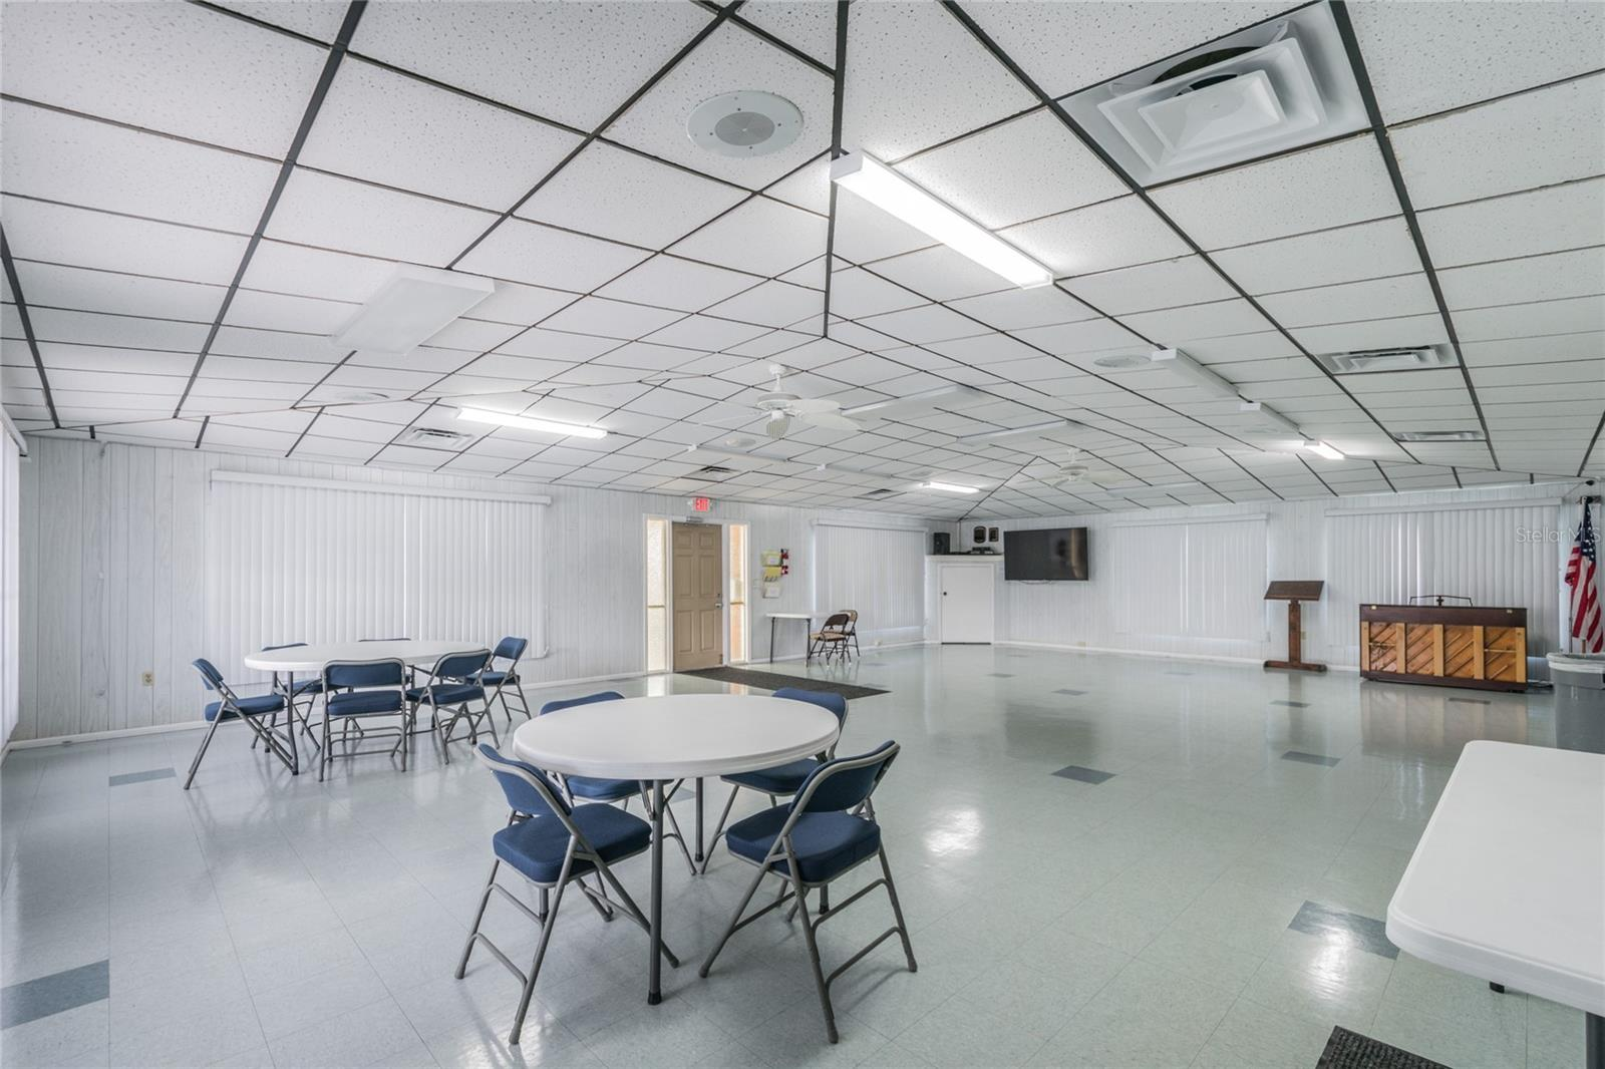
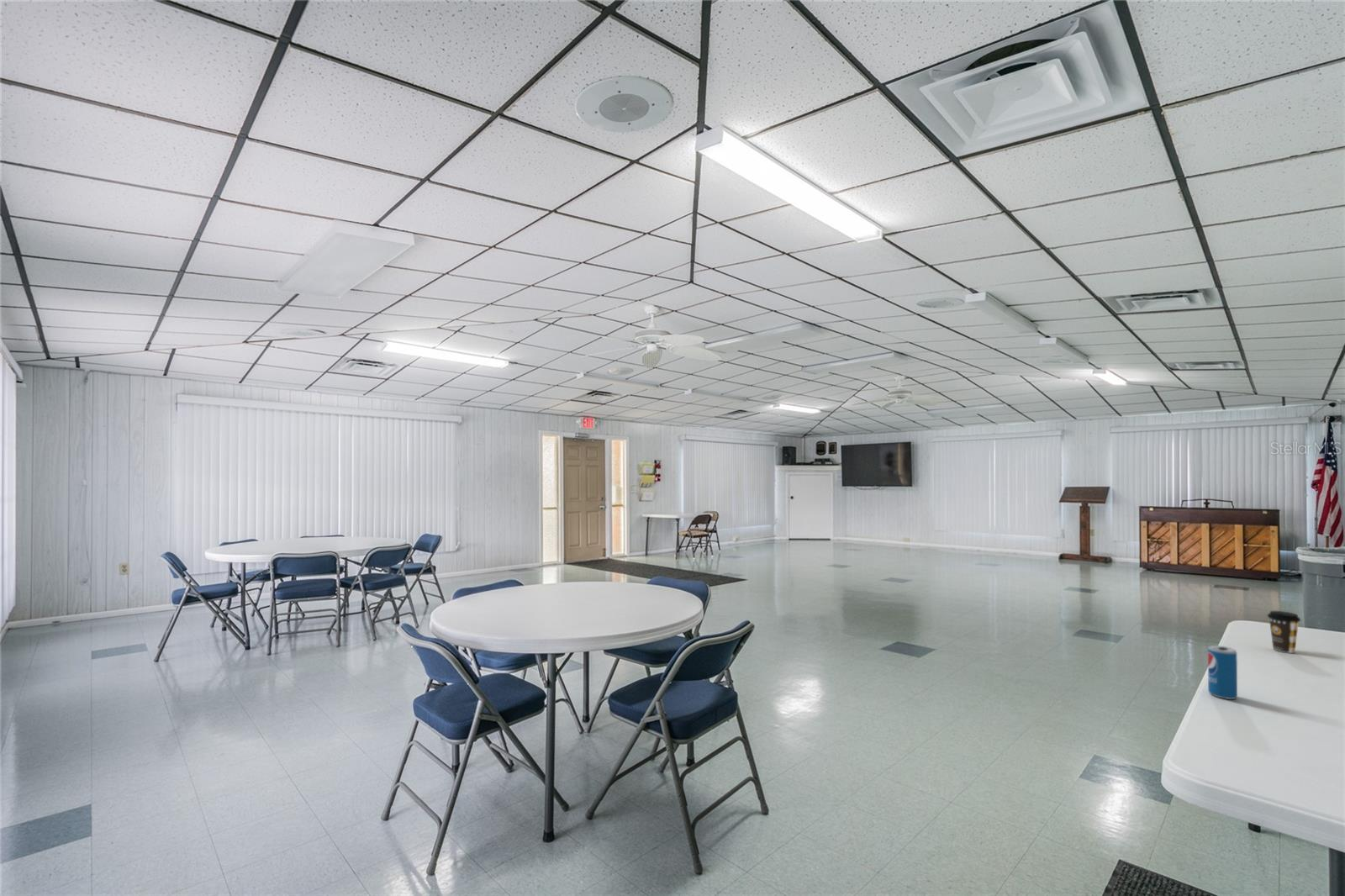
+ beverage can (1222, 672)
+ coffee cup (1284, 631)
